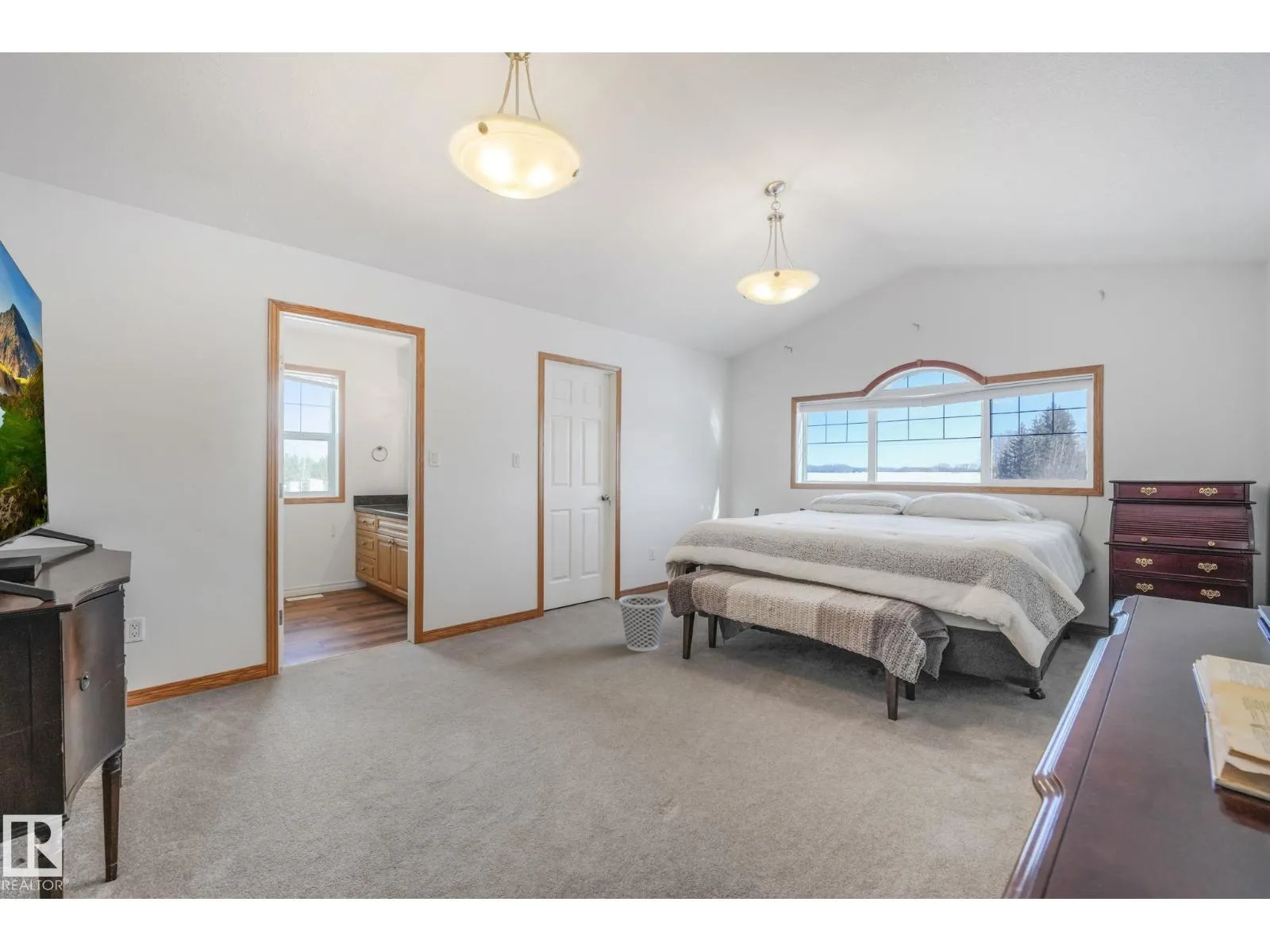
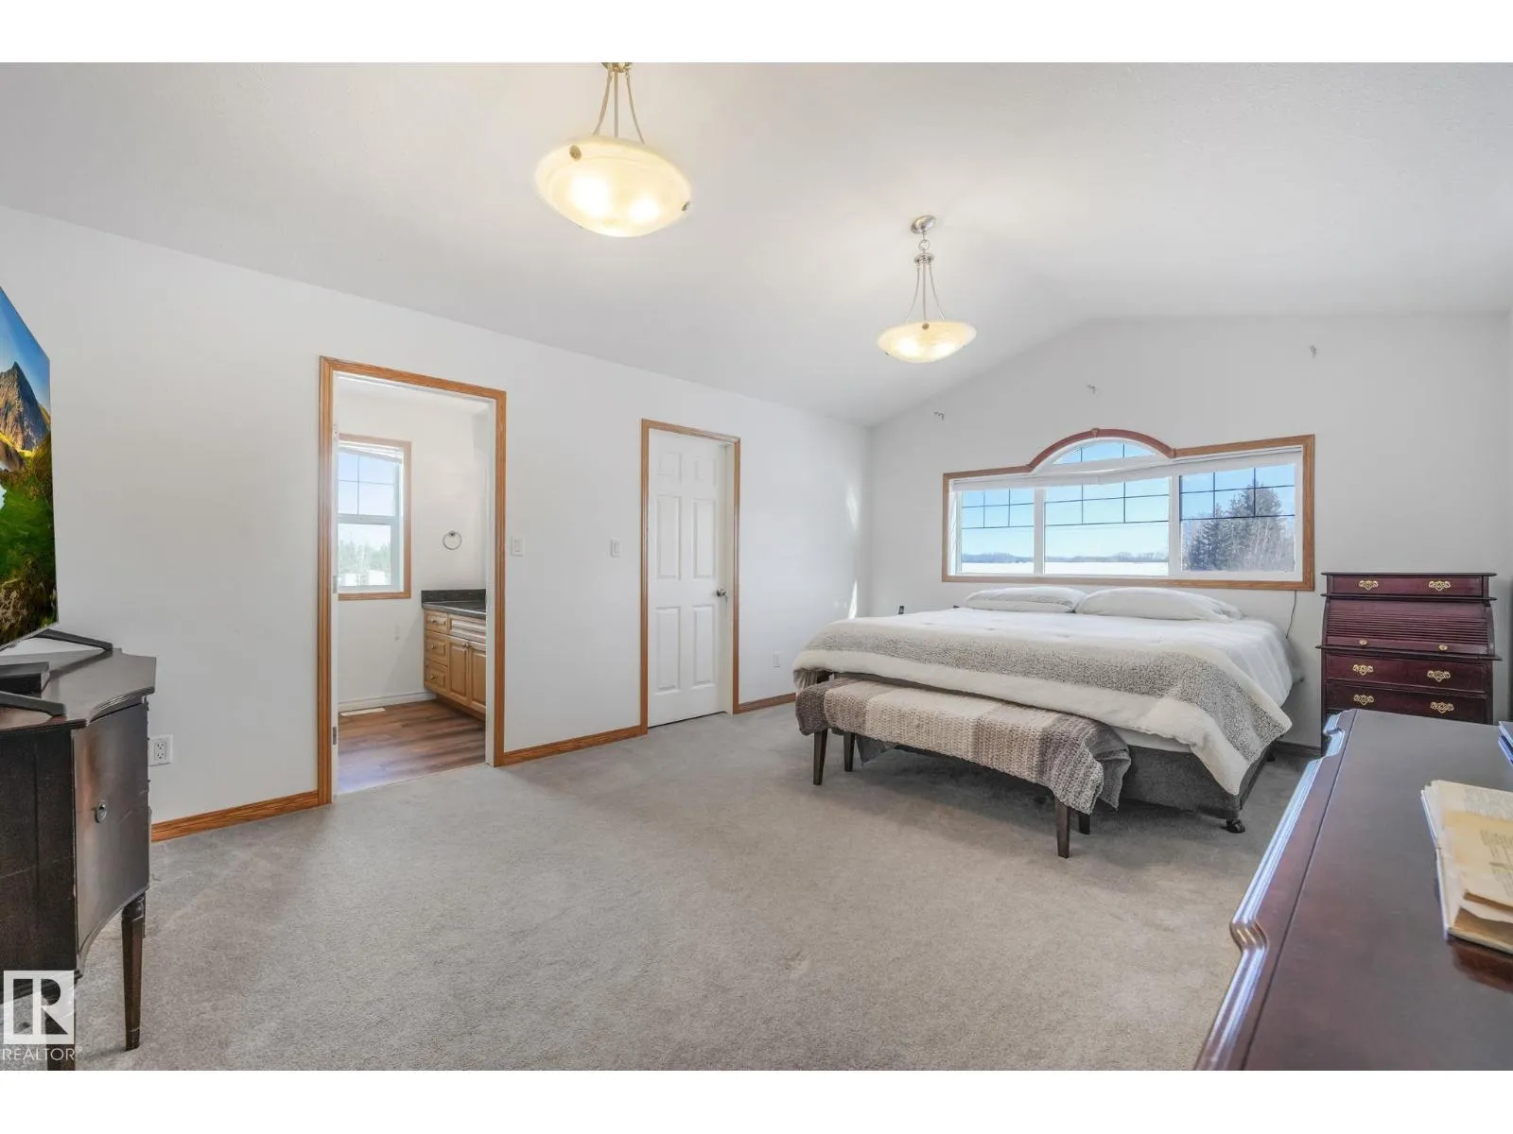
- wastebasket (642, 623)
